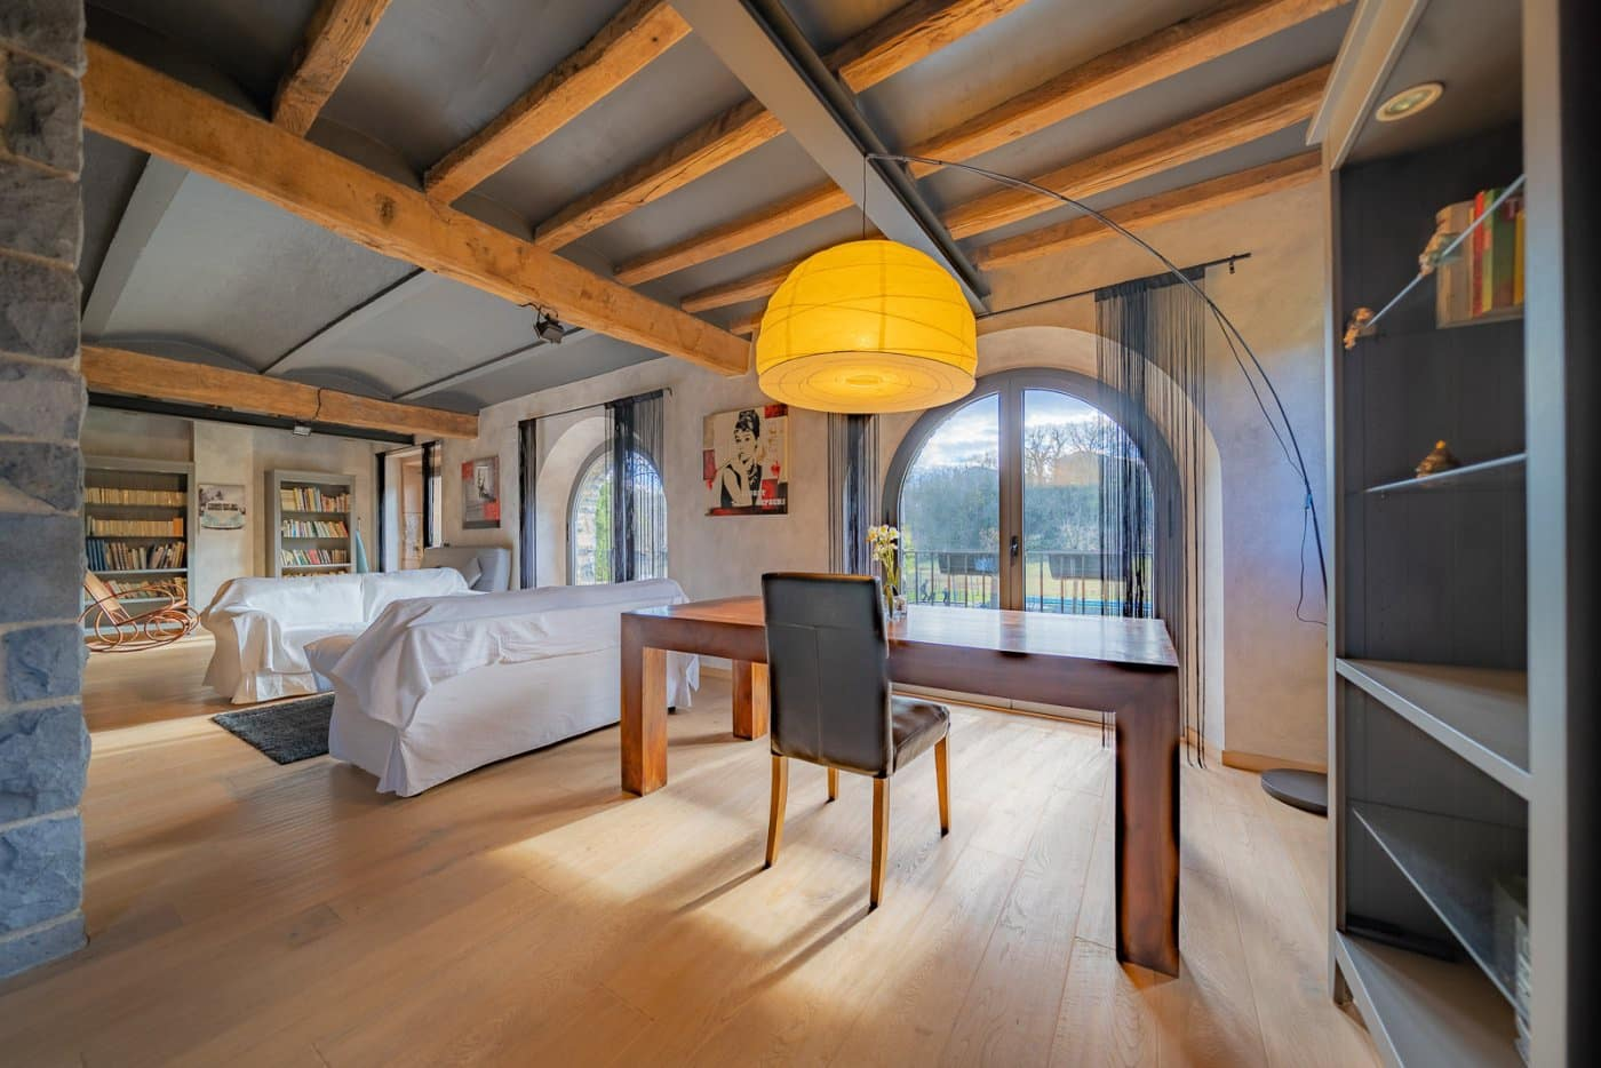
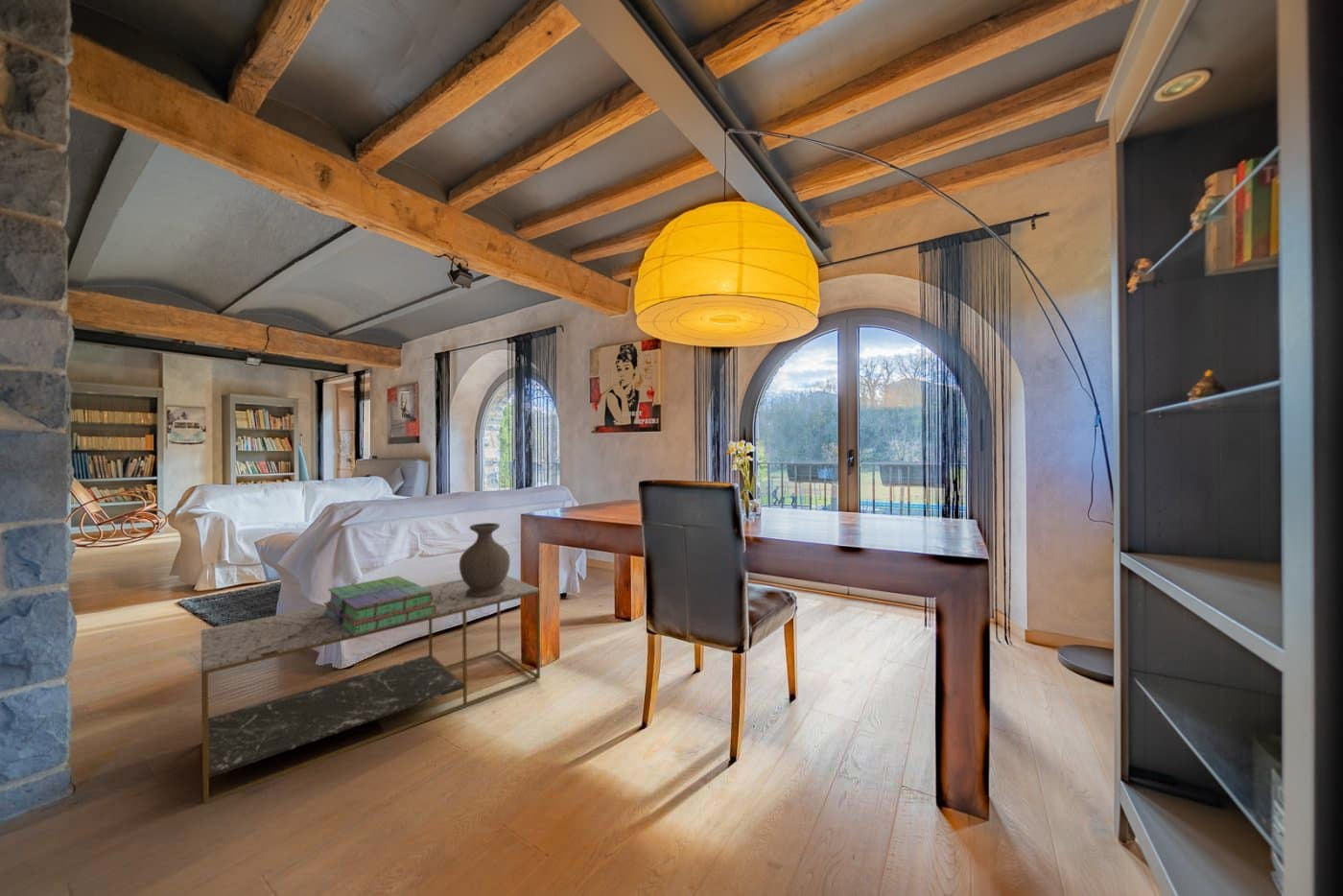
+ stack of books (379, 601)
+ vase (484, 558)
+ coffee table (392, 665)
